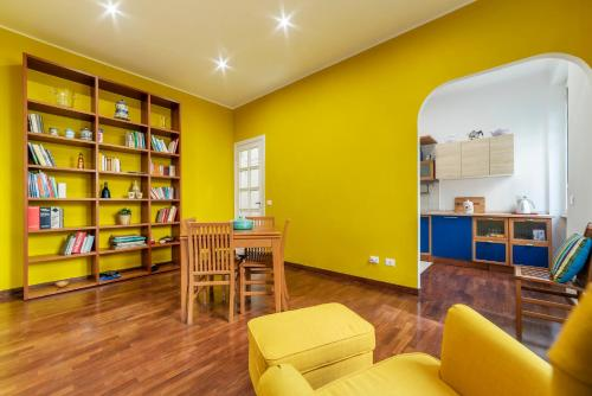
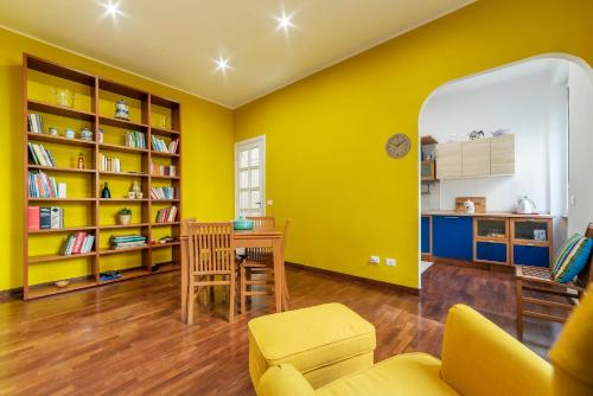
+ wall clock (397, 146)
